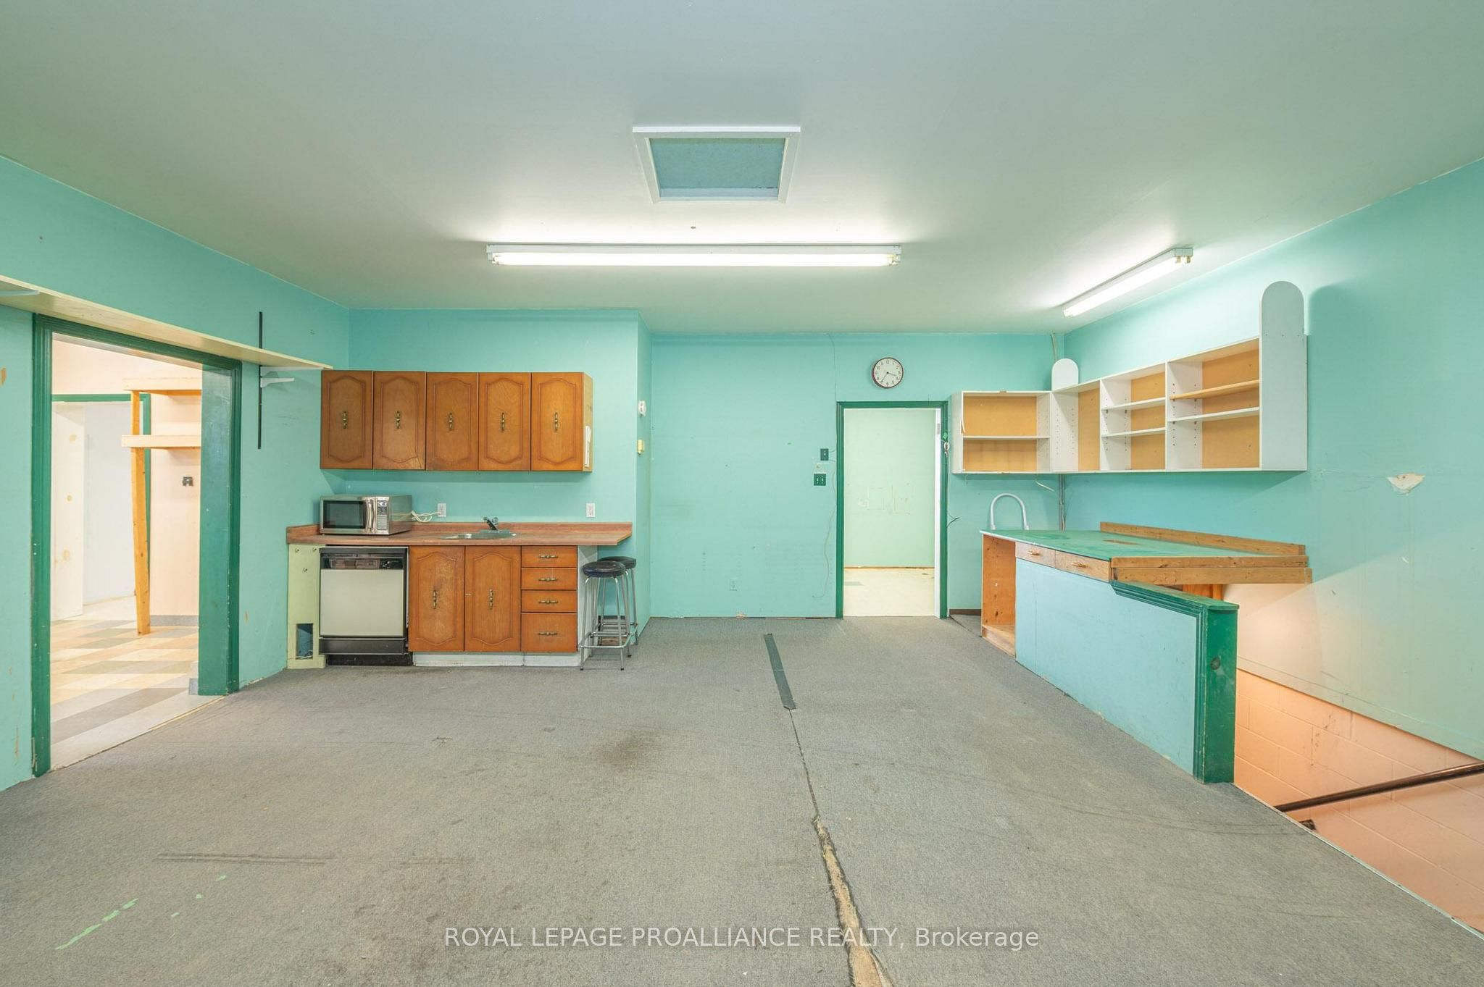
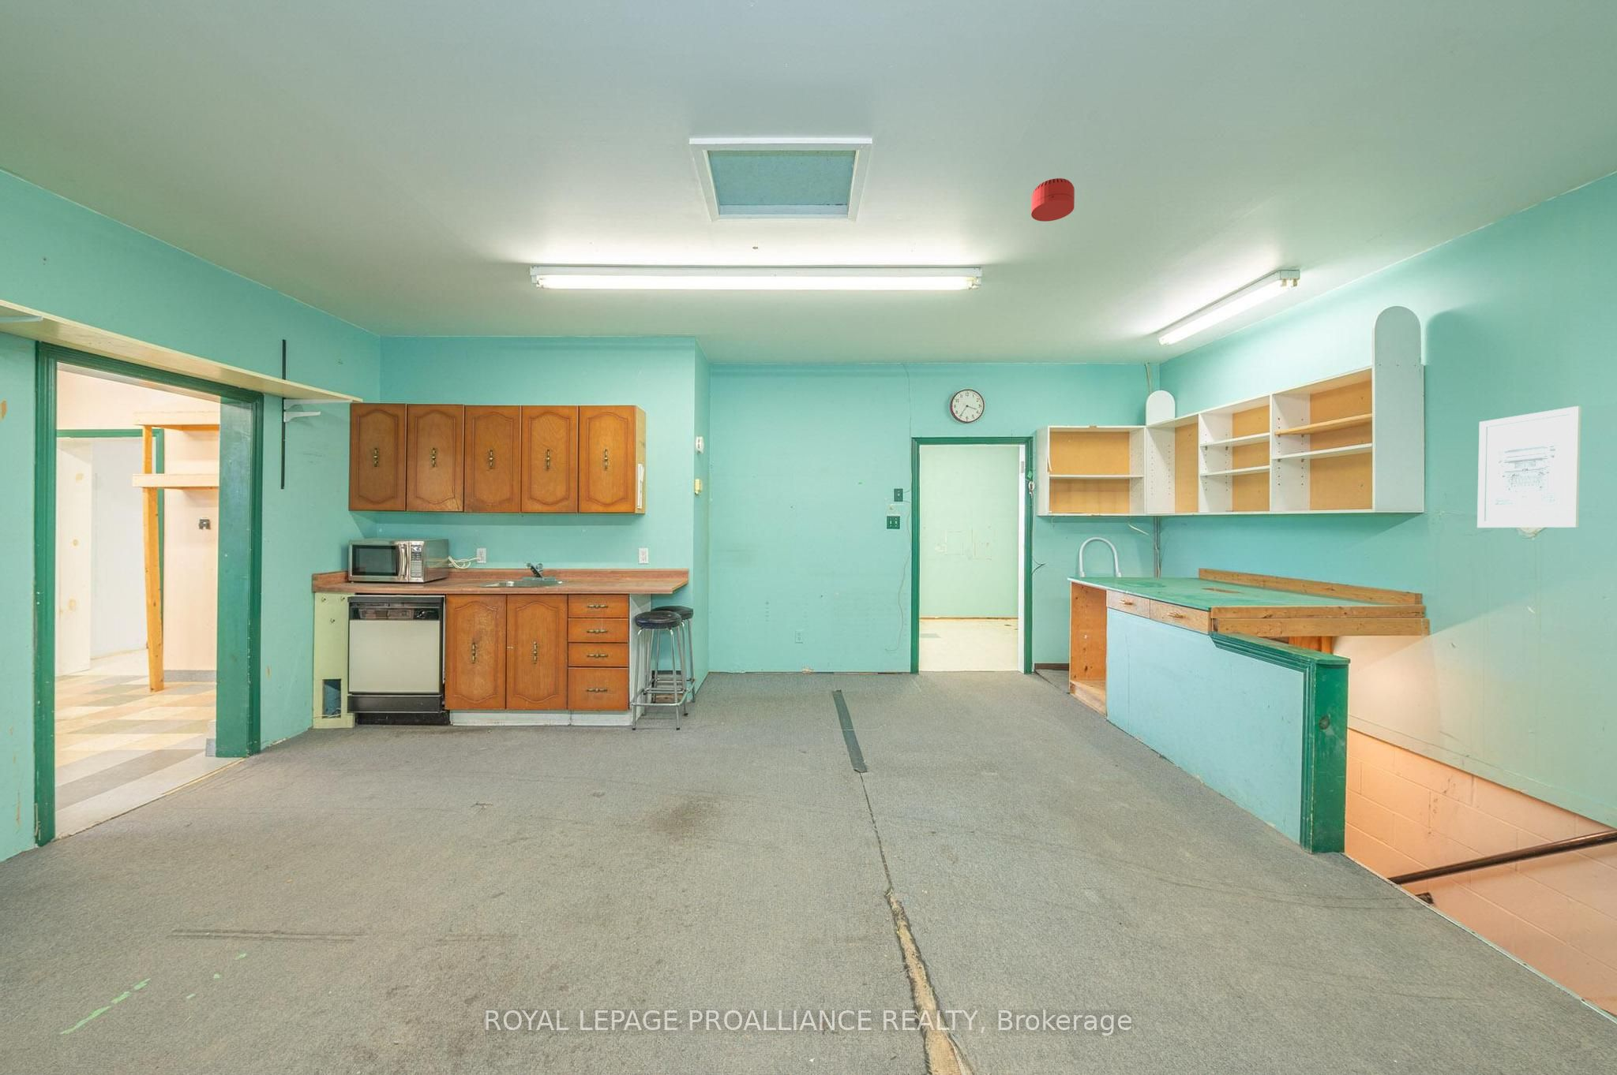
+ wall art (1526, 470)
+ smoke detector (1053, 199)
